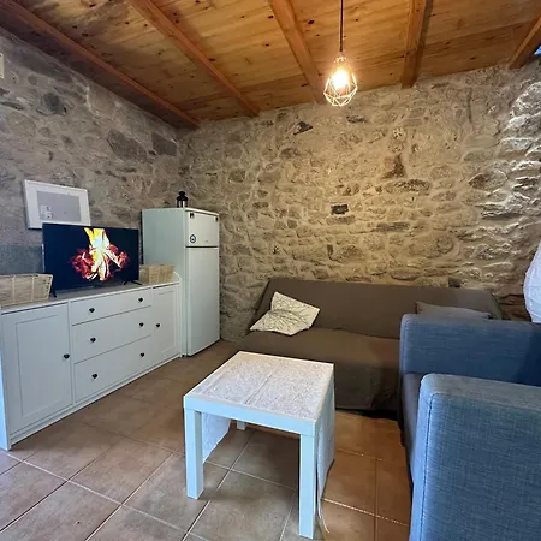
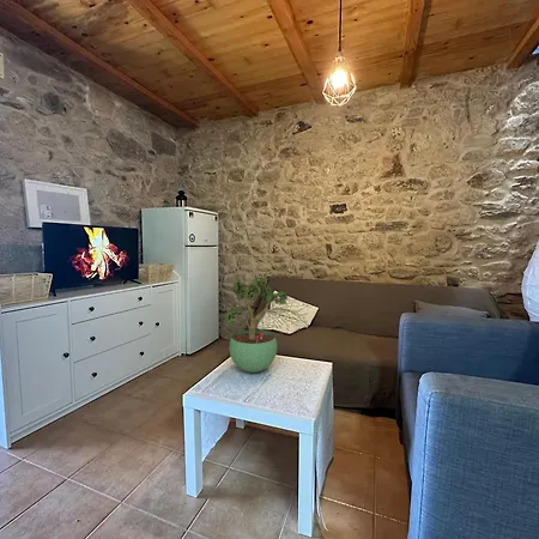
+ potted plant (255, 323)
